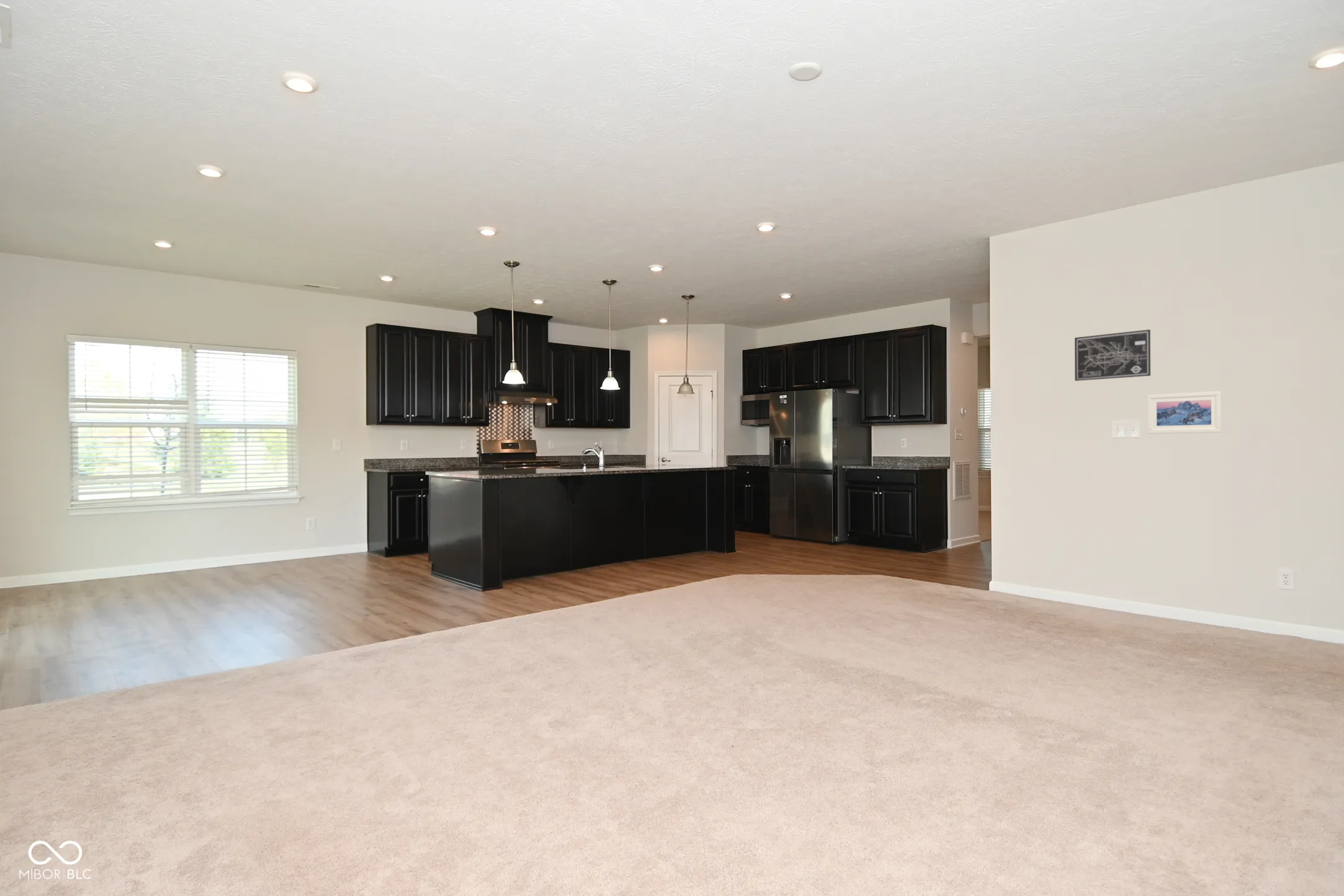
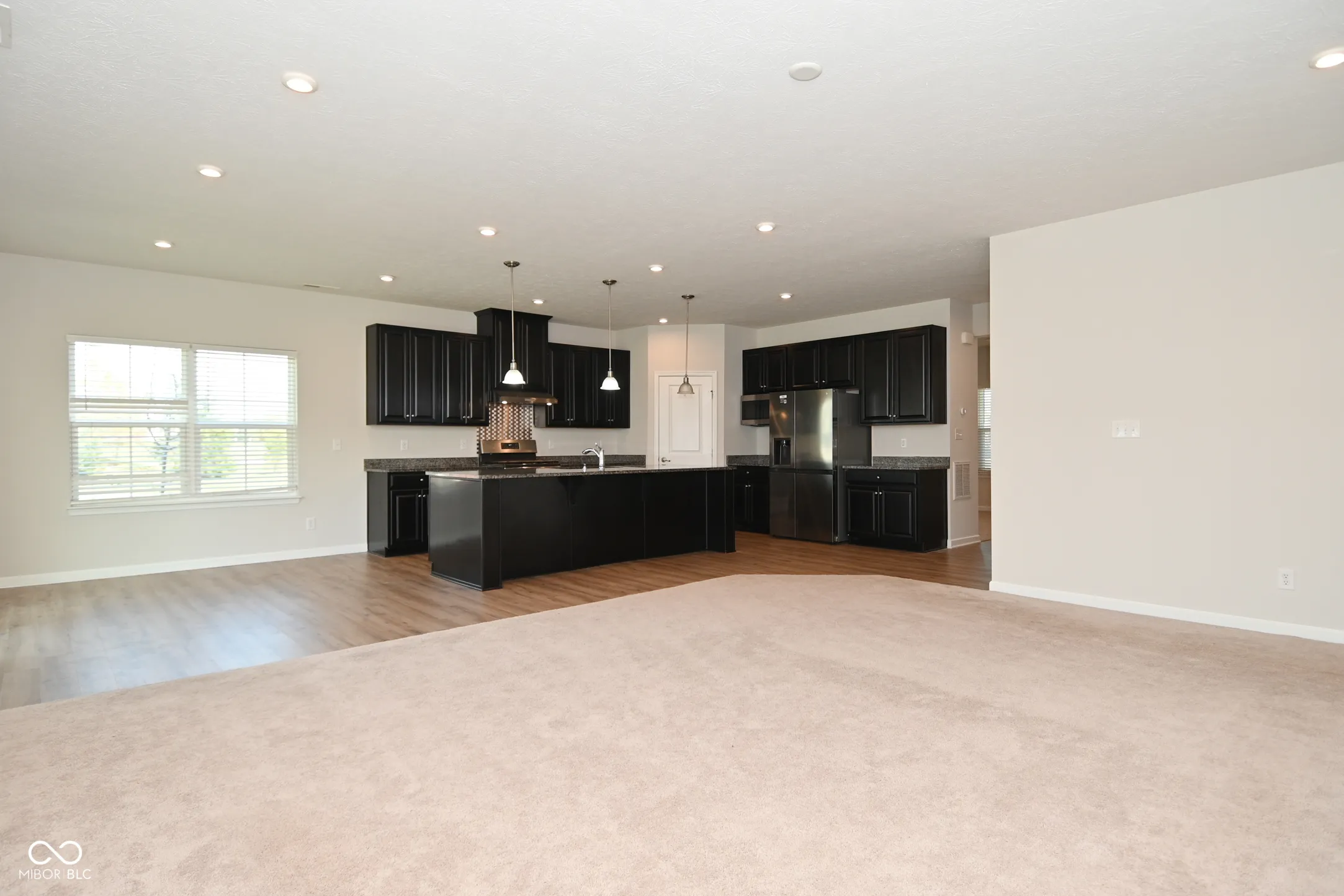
- wall art (1111, 356)
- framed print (1183, 413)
